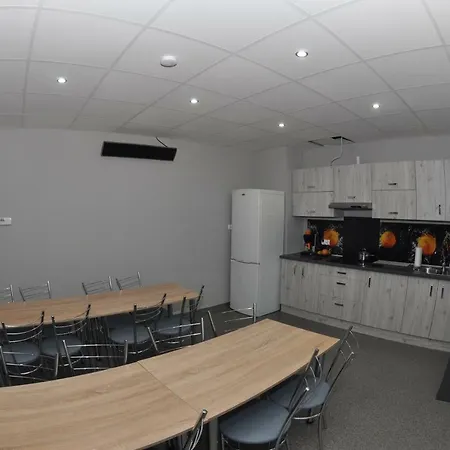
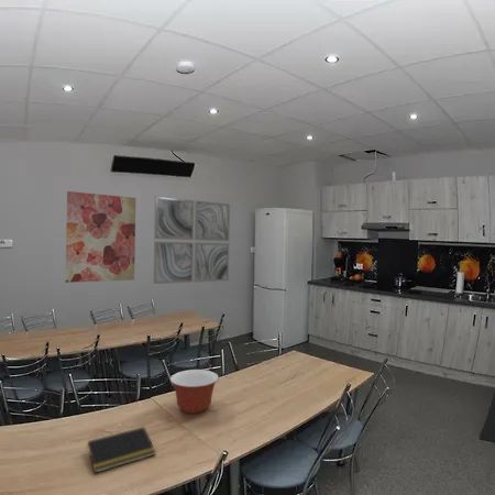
+ wall art (193, 242)
+ notepad (121, 448)
+ mixing bowl (194, 393)
+ wall art (102, 238)
